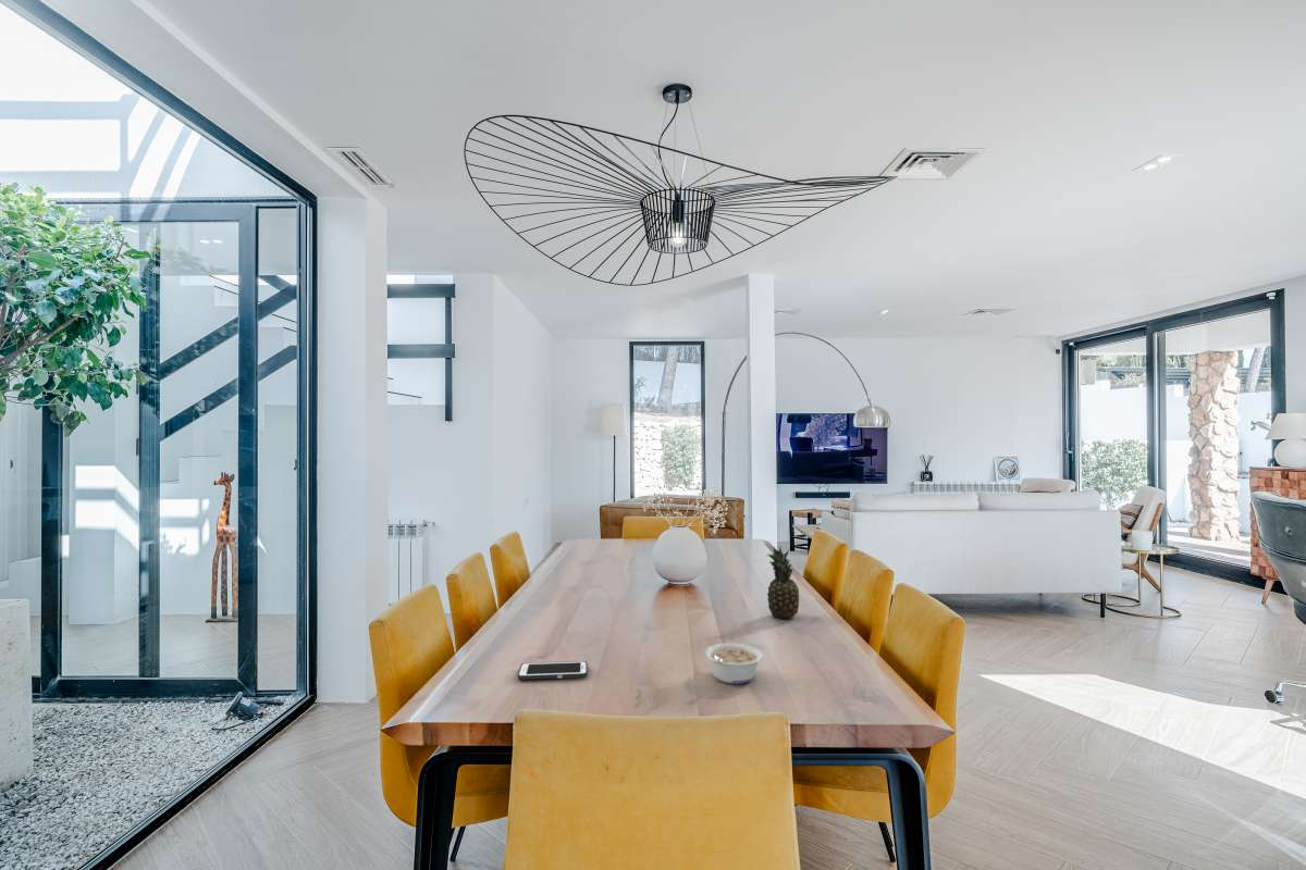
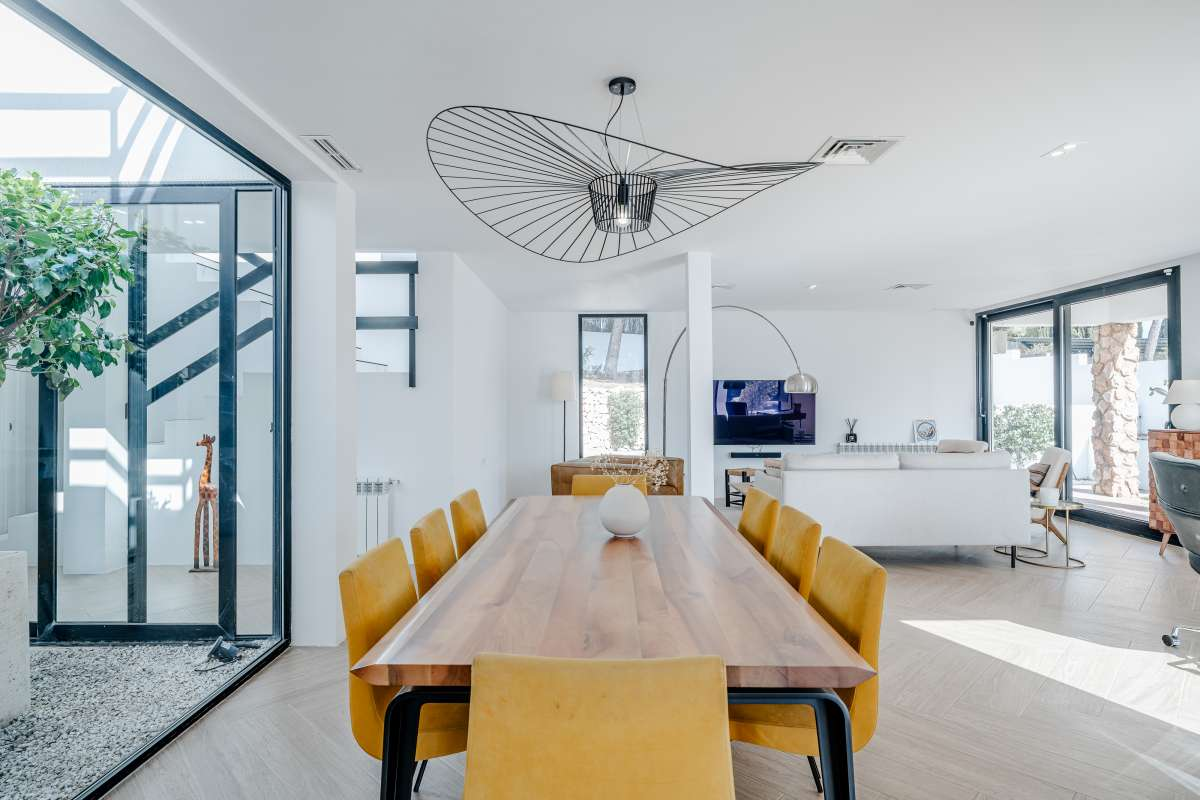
- fruit (783, 581)
- cell phone (553, 670)
- legume (734, 662)
